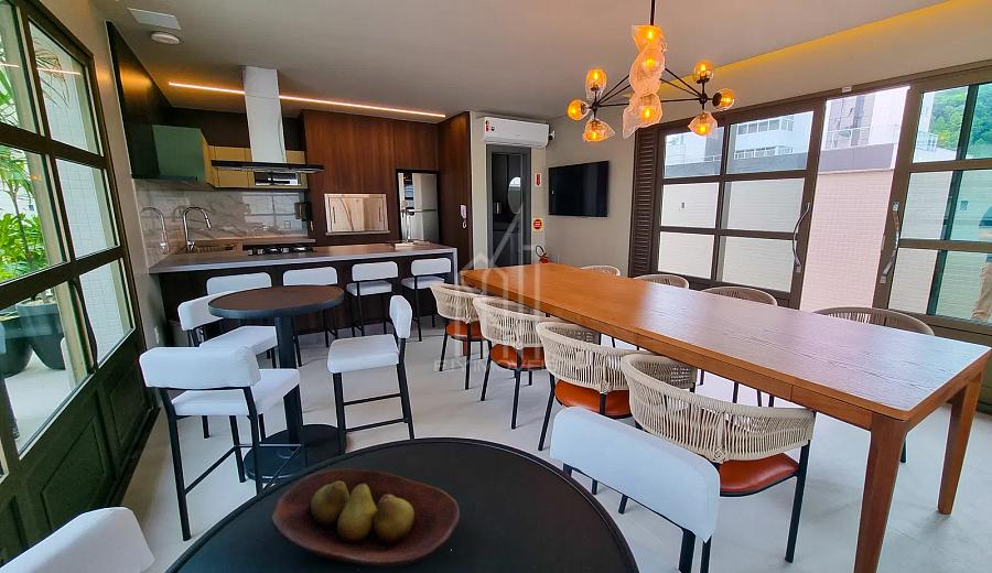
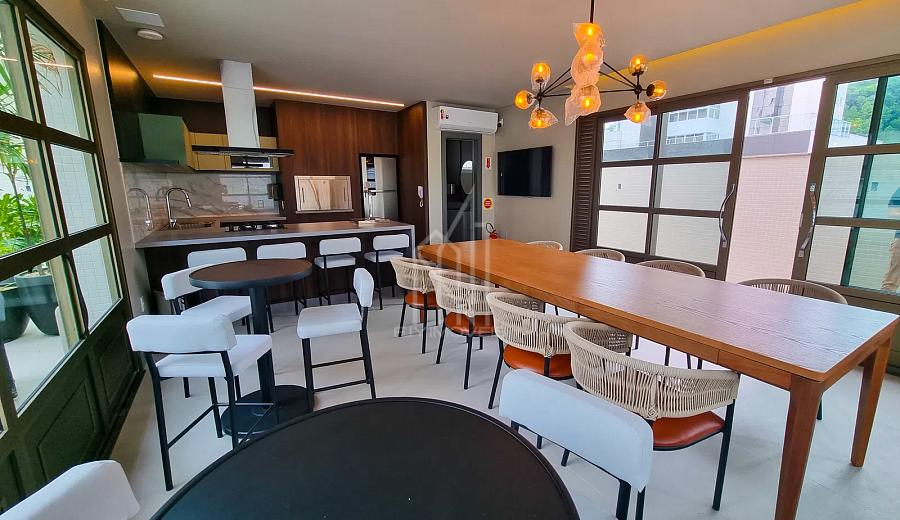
- fruit bowl (365, 510)
